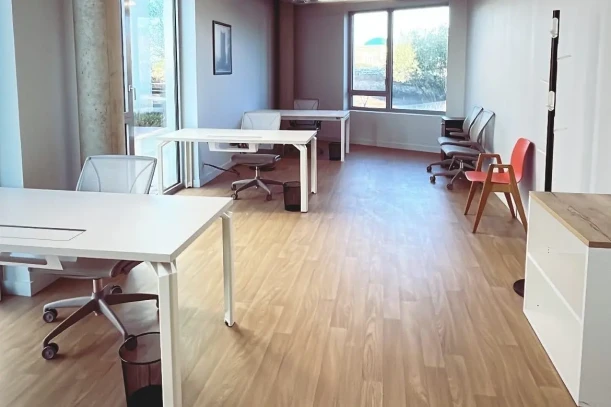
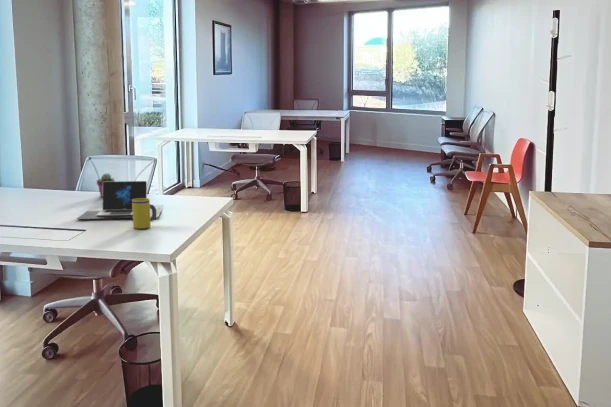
+ potted succulent (105, 181)
+ laptop (122, 197)
+ mug (144, 213)
